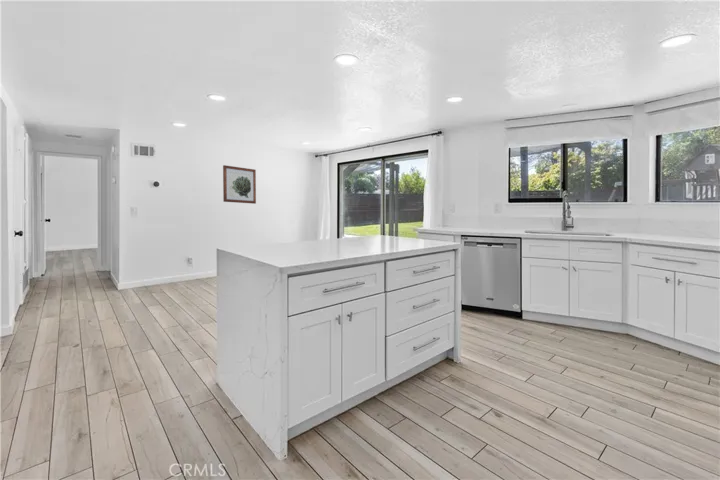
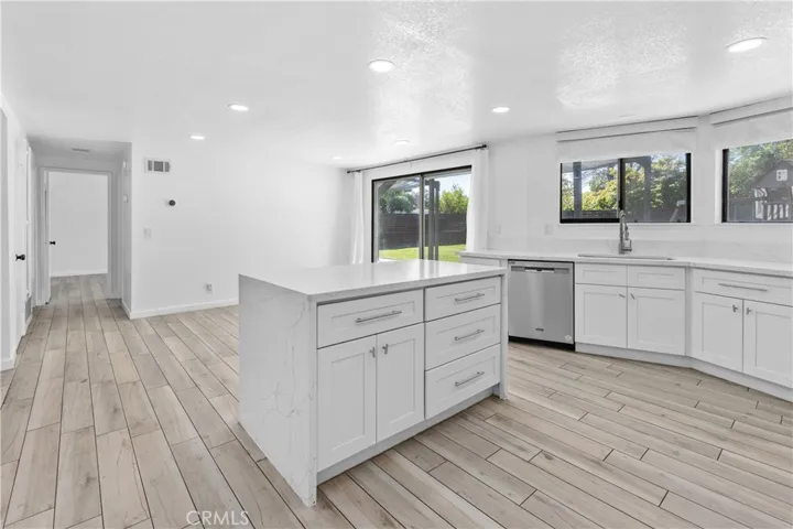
- wall art (240, 185)
